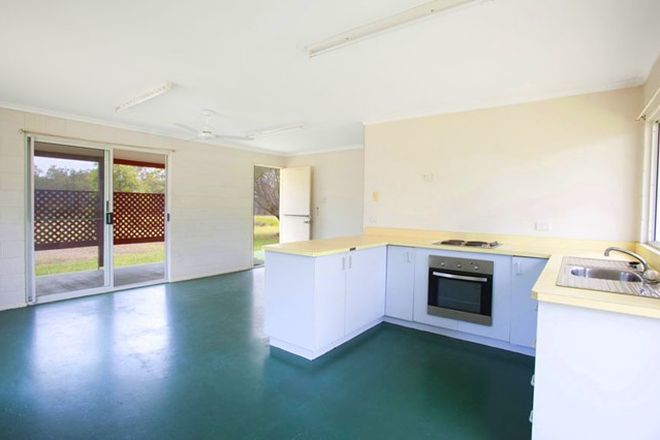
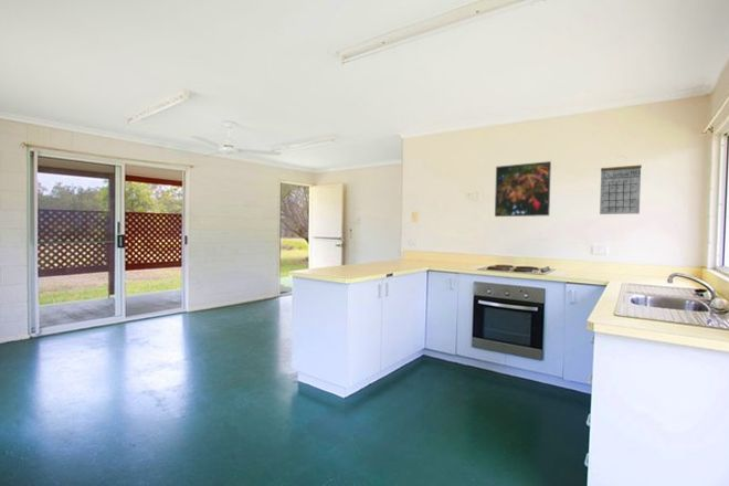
+ calendar (620, 184)
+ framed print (521, 190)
